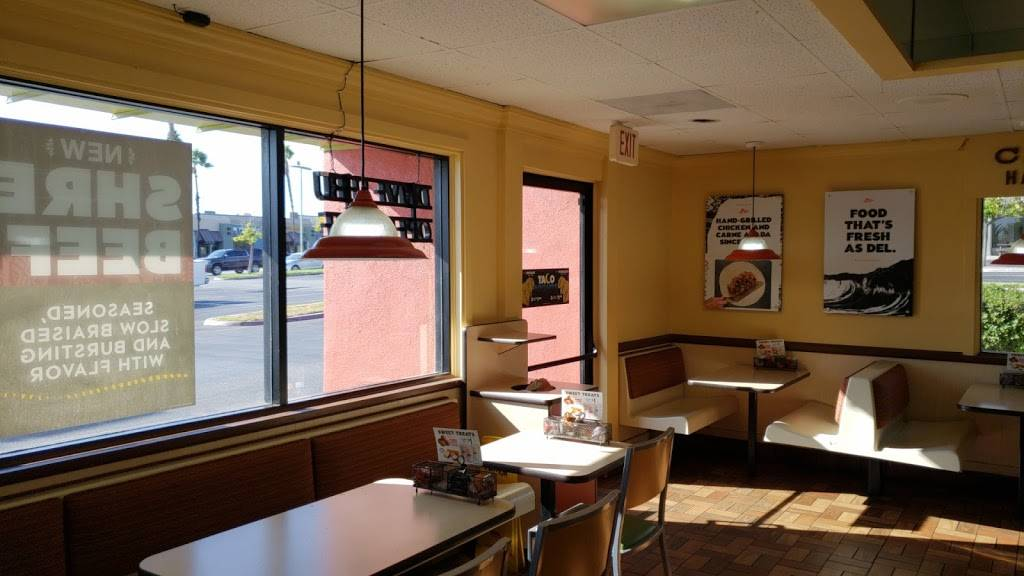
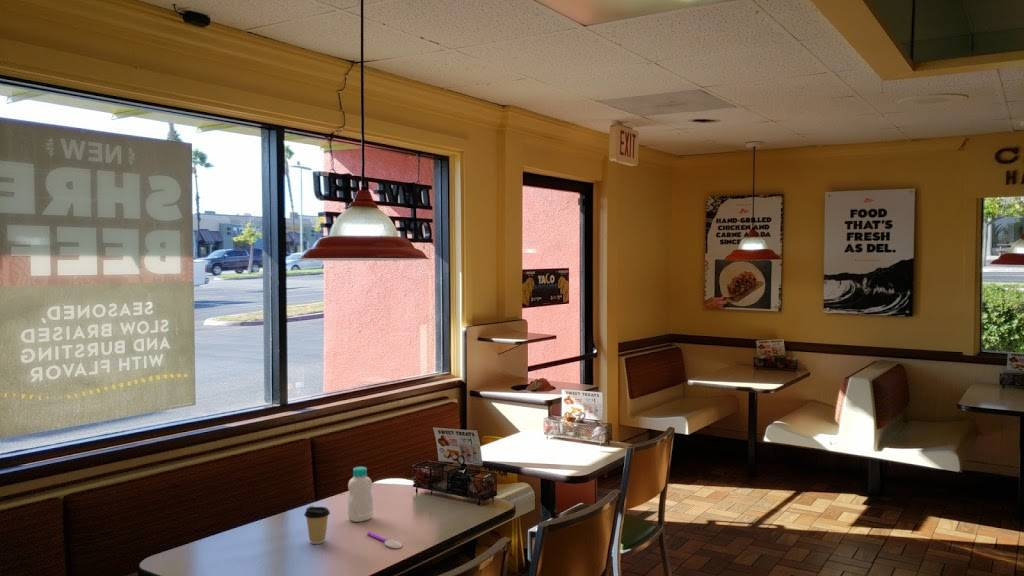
+ coffee cup (317, 525)
+ bottle (360, 493)
+ spoon (383, 539)
